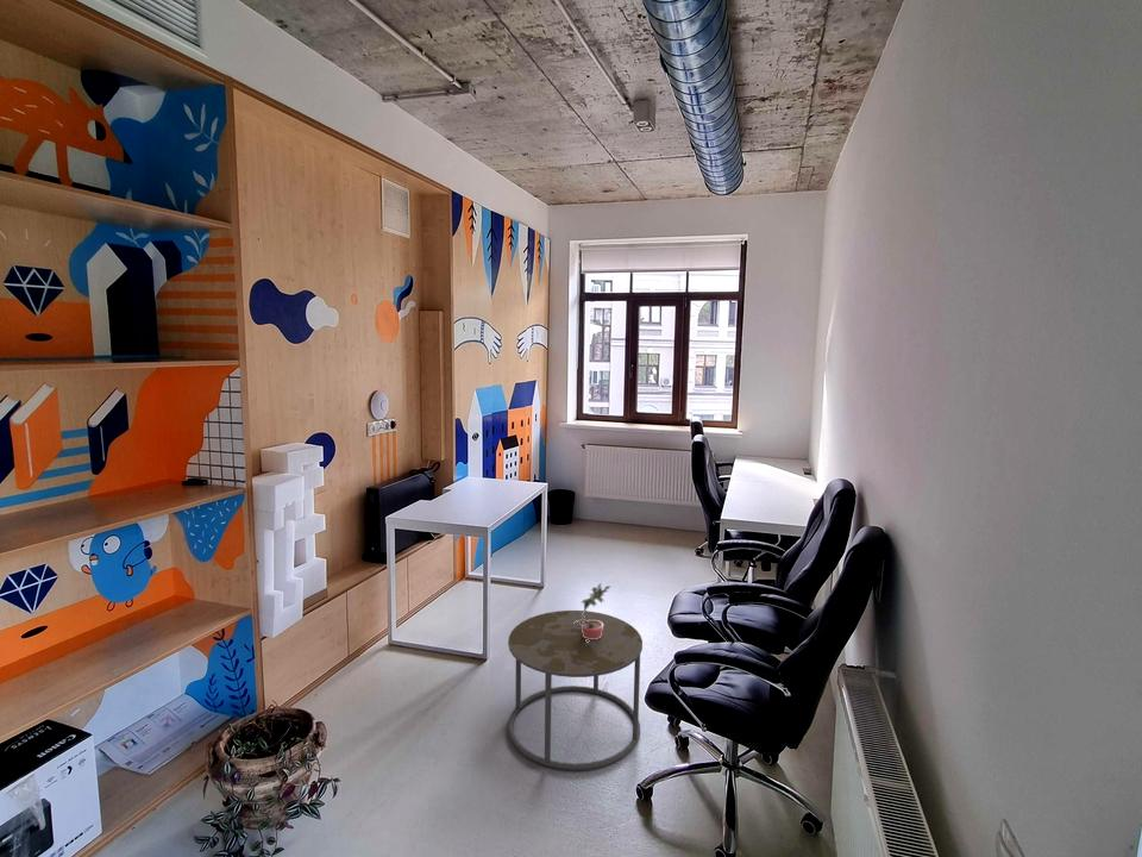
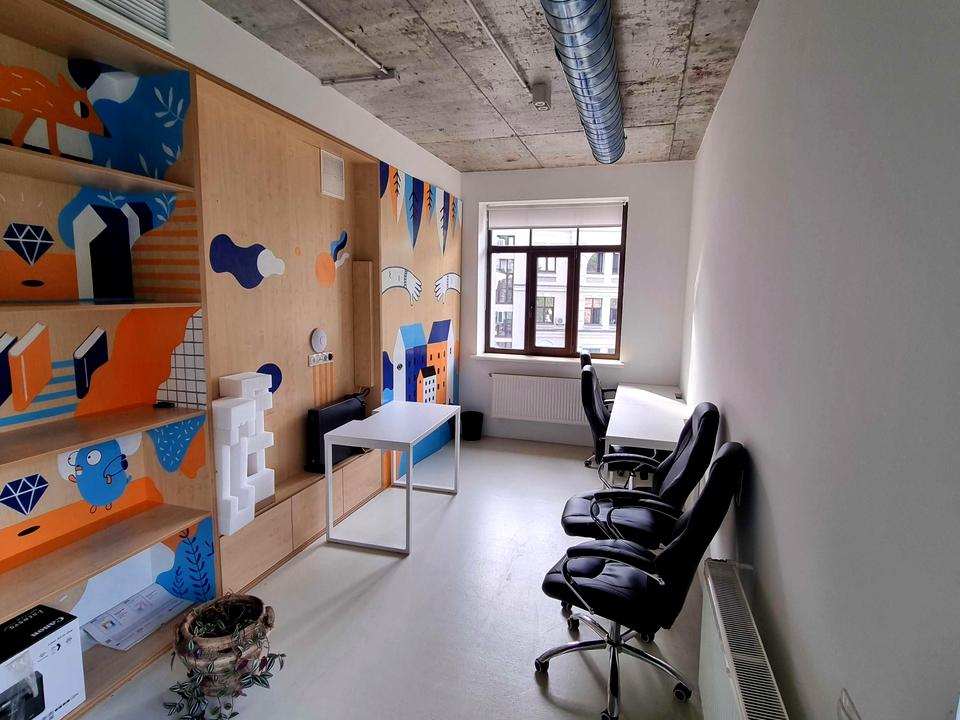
- side table (575, 686)
- potted plant (594, 605)
